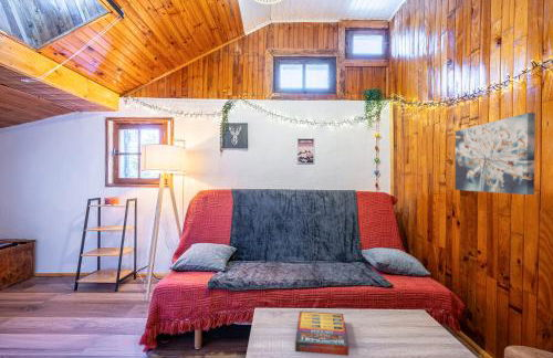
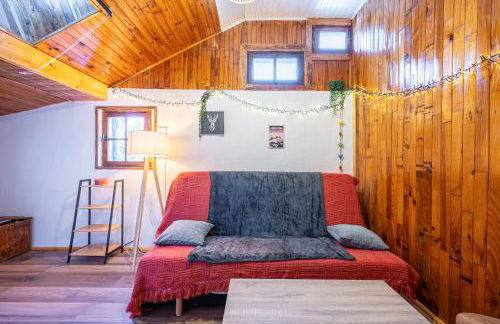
- wall art (488, 157)
- game compilation box (321, 330)
